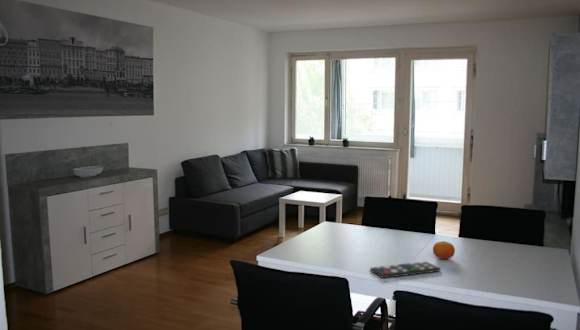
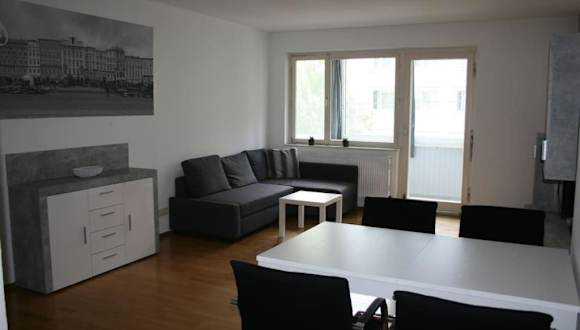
- remote control (405, 268)
- fruit (443, 250)
